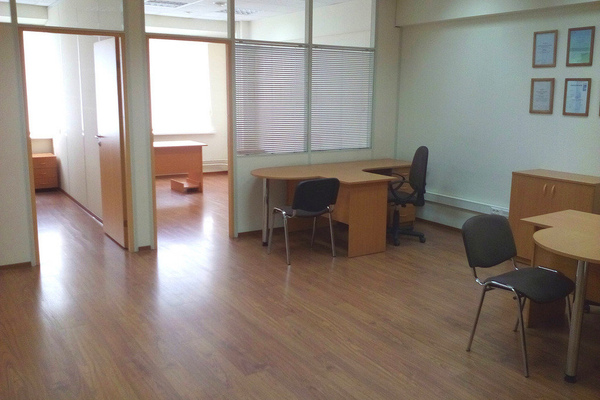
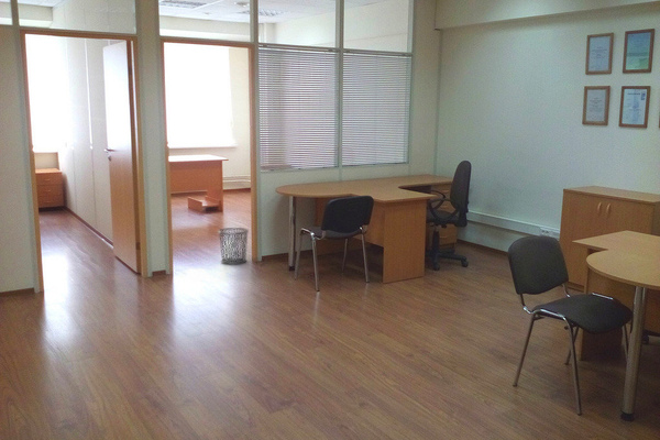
+ waste bin (233, 245)
